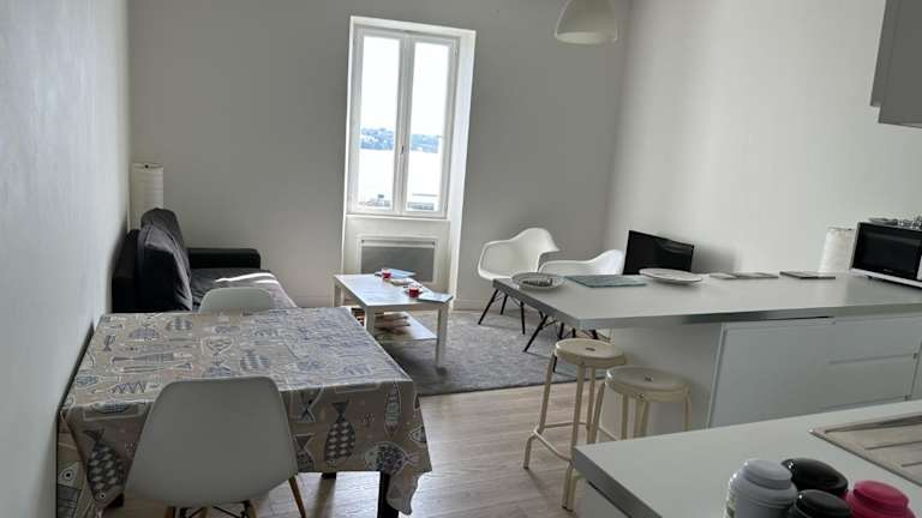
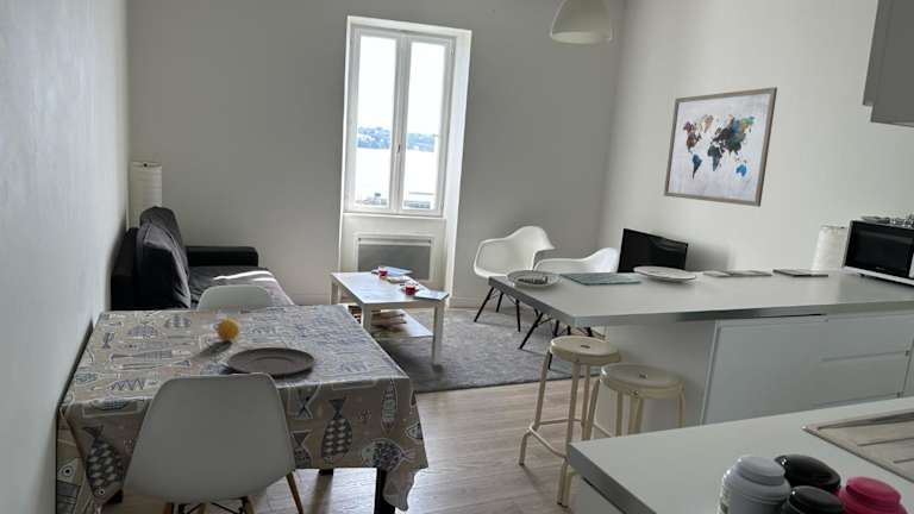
+ fruit (227, 330)
+ plate (271, 362)
+ wall art (714, 148)
